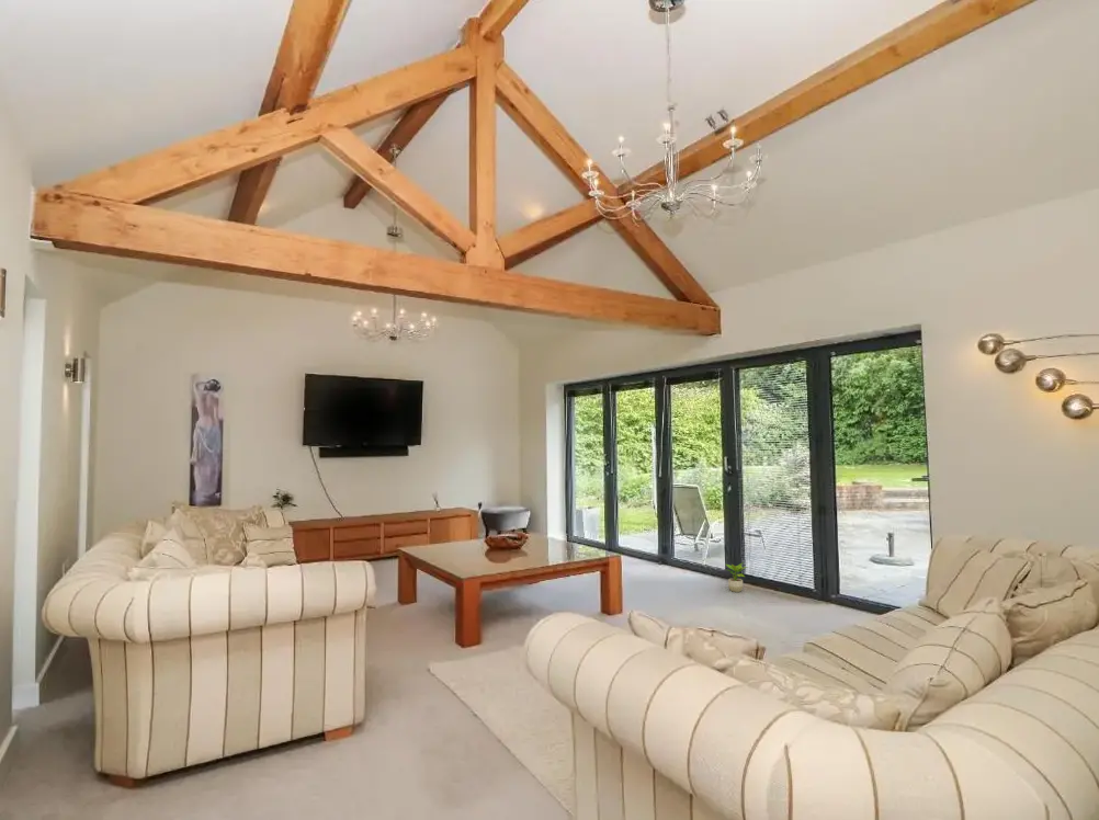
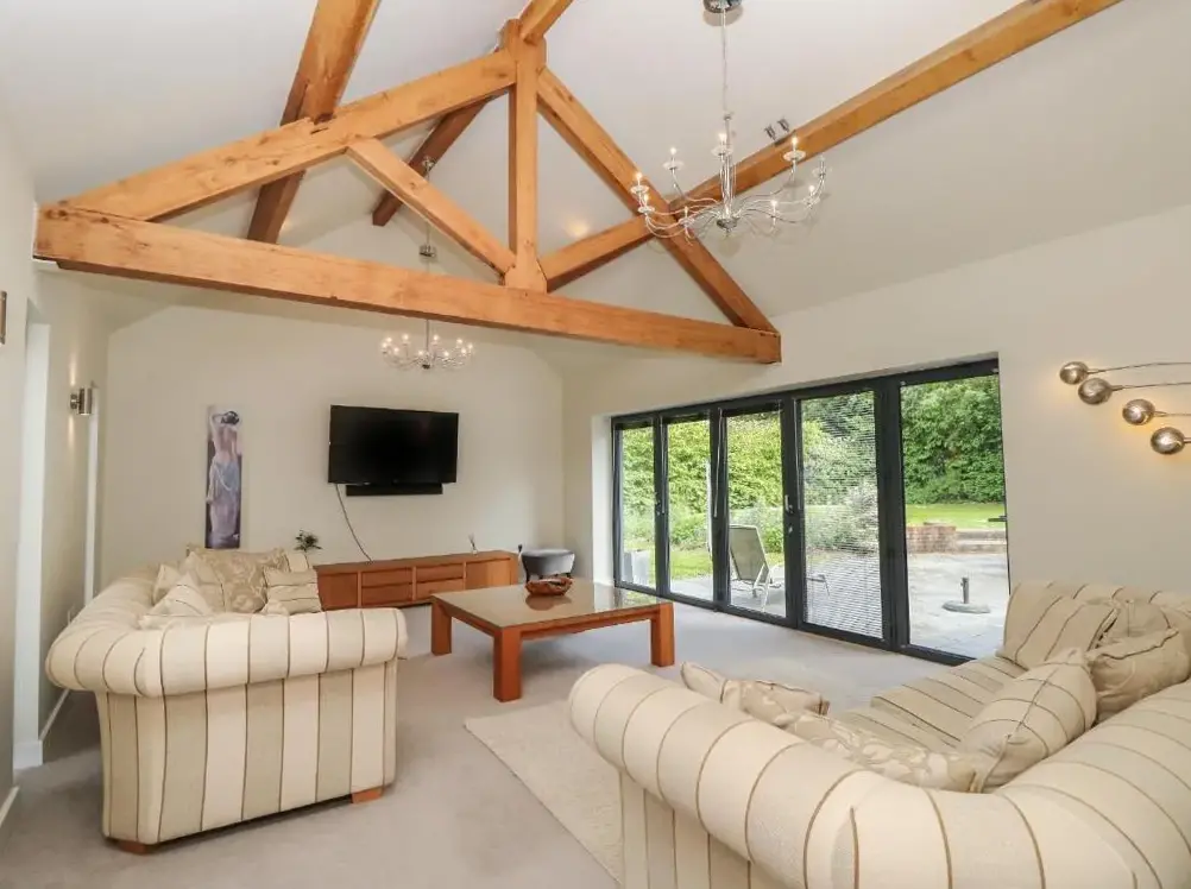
- potted plant (737, 576)
